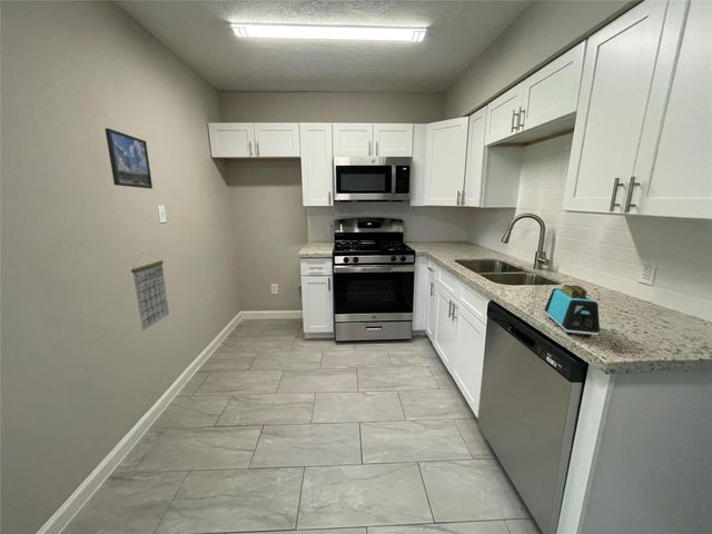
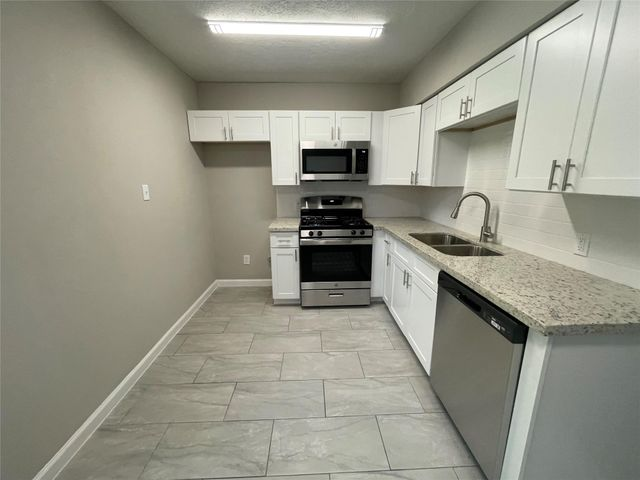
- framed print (130, 161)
- calendar (151, 287)
- toaster (571, 307)
